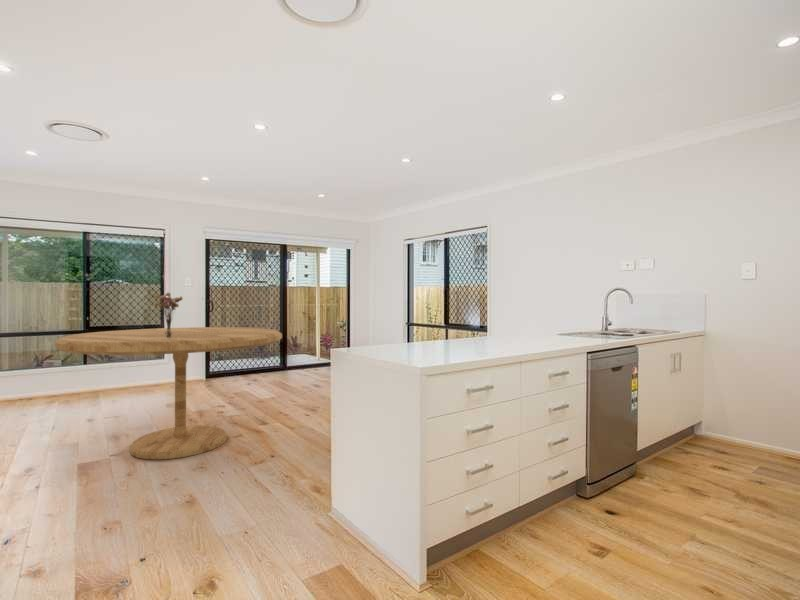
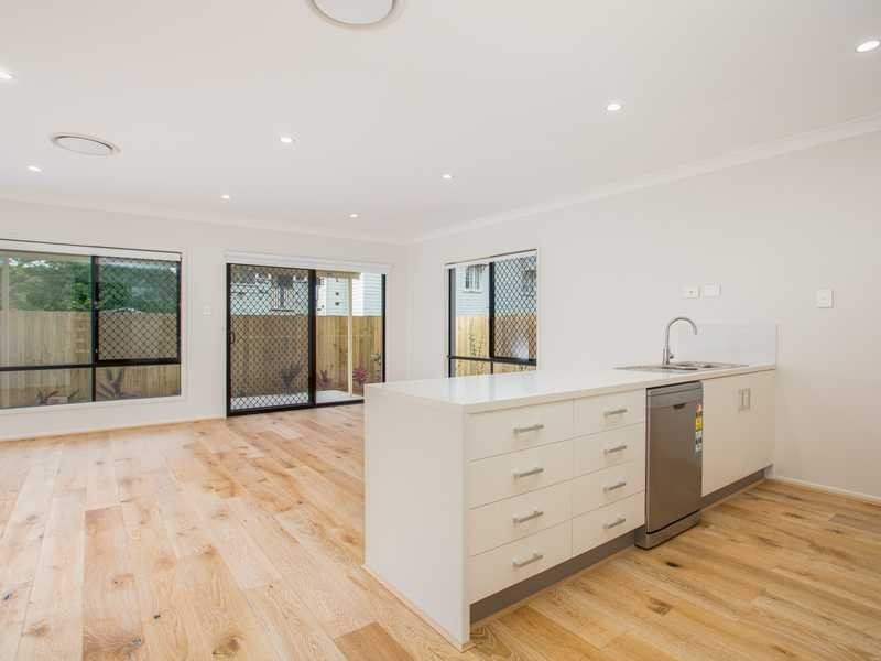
- bouquet (168, 315)
- dining table (180, 388)
